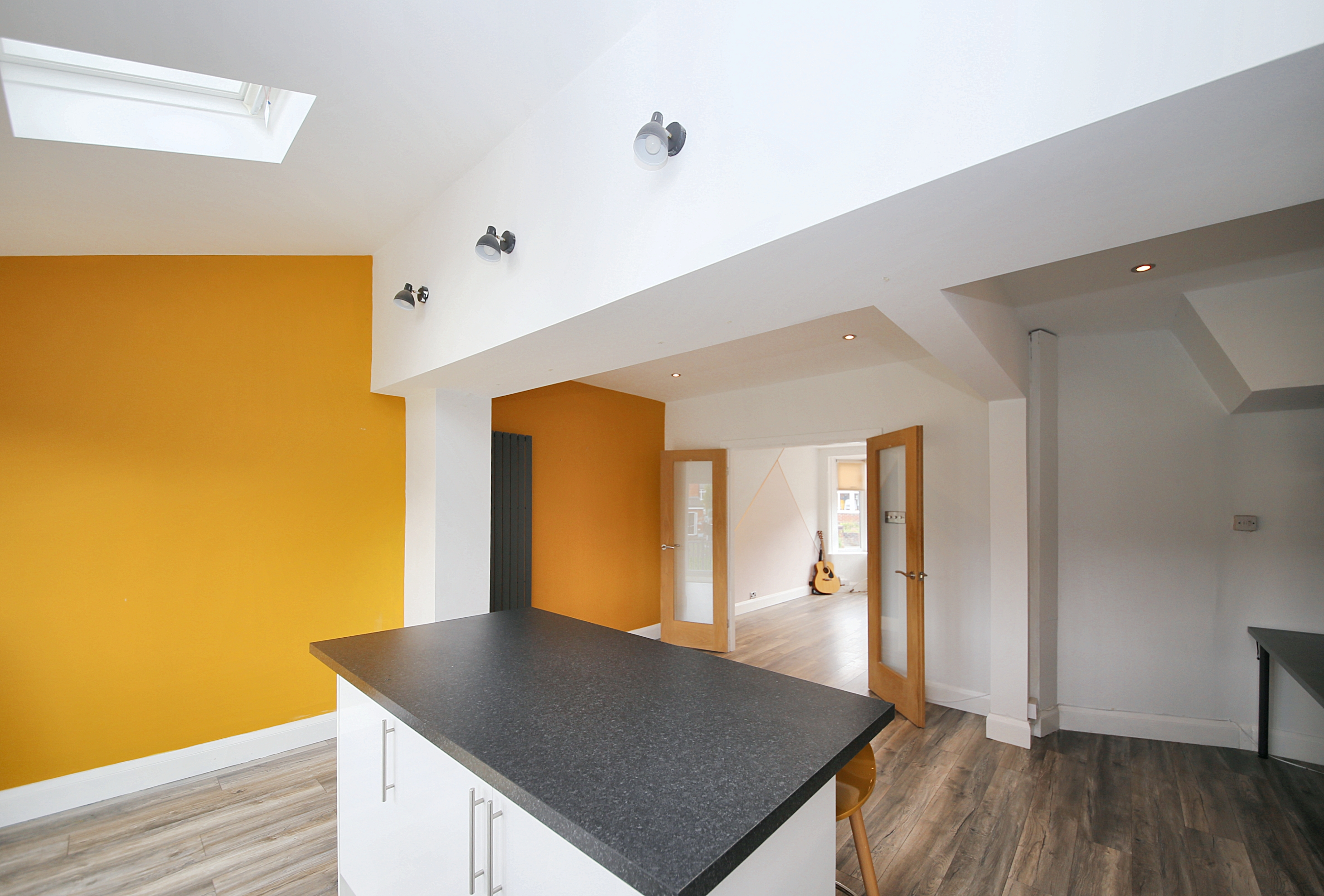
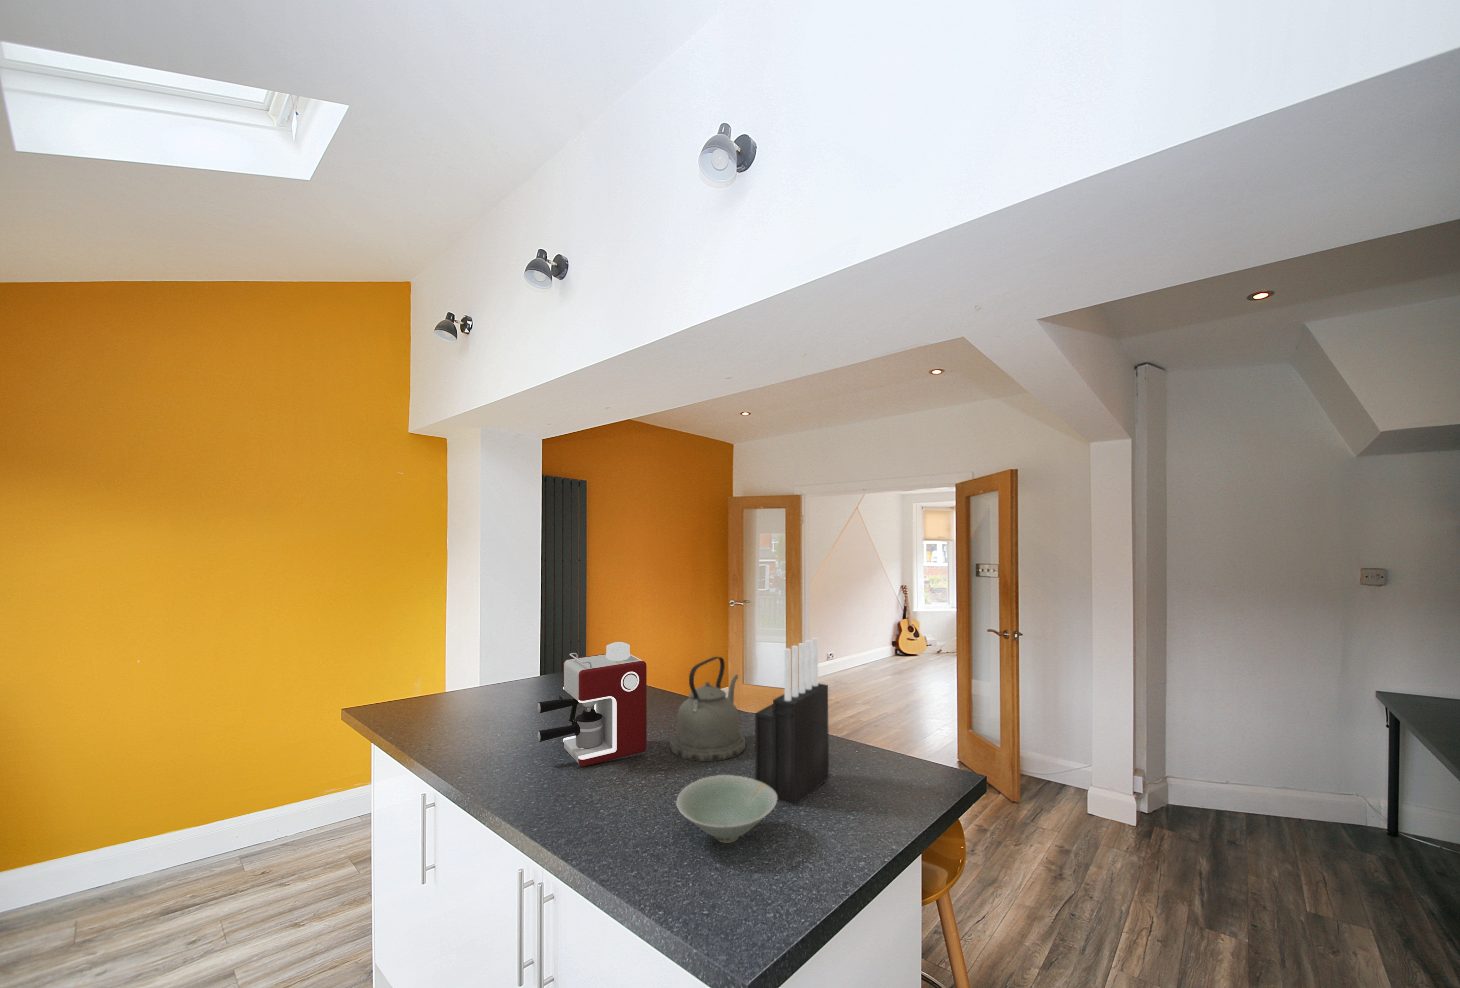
+ bowl (728, 817)
+ coffee maker (589, 700)
+ knife block (788, 713)
+ kettle (708, 701)
